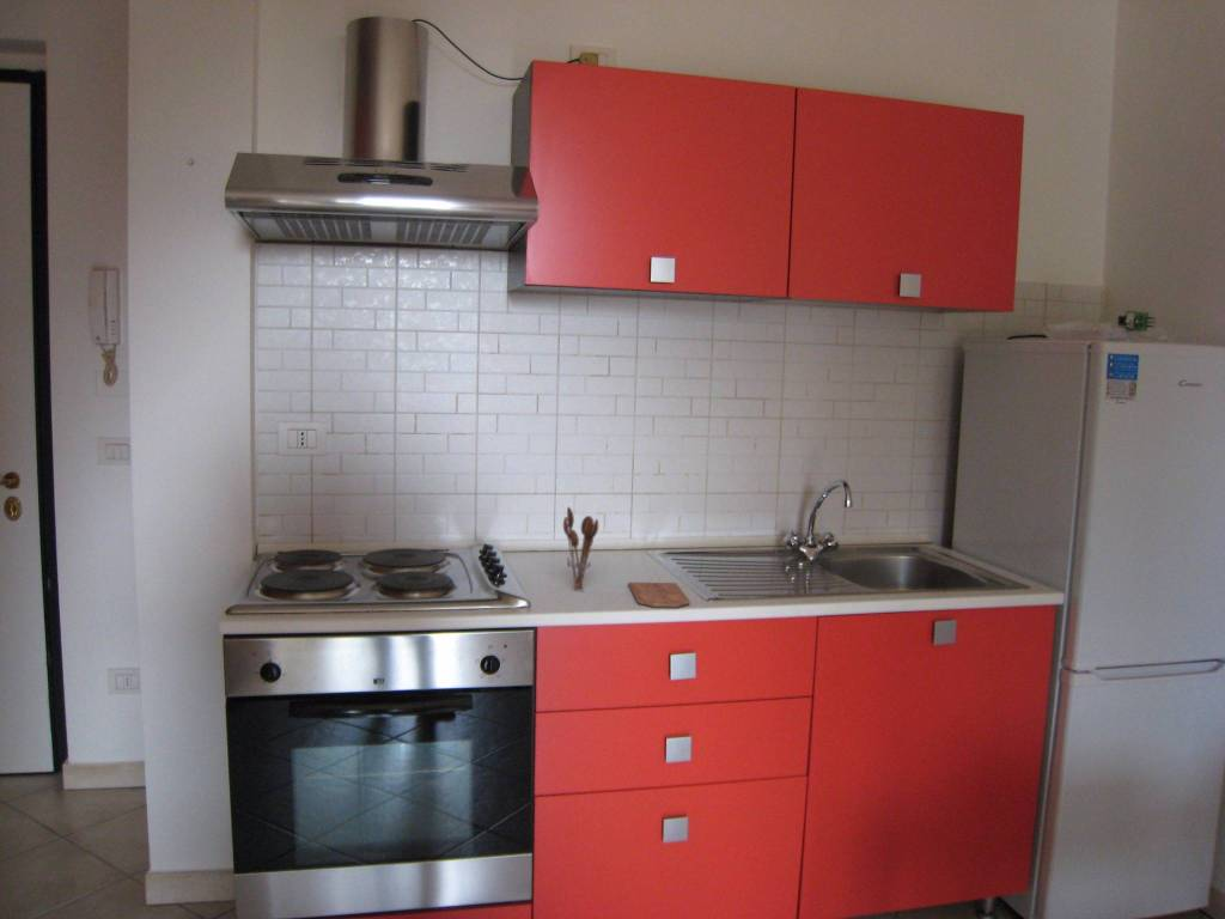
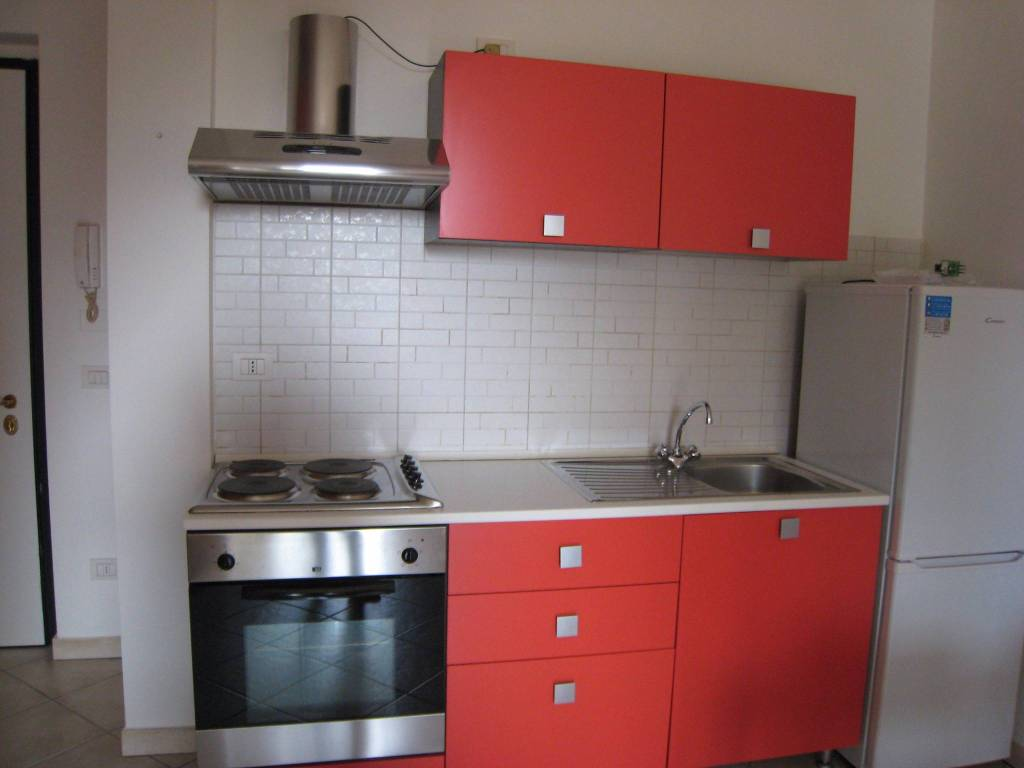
- cutting board (658, 594)
- utensil holder (577, 549)
